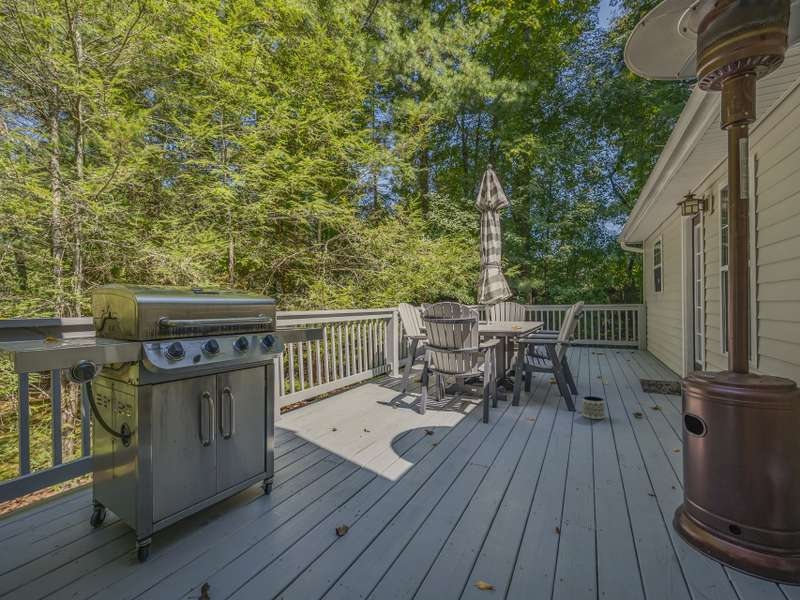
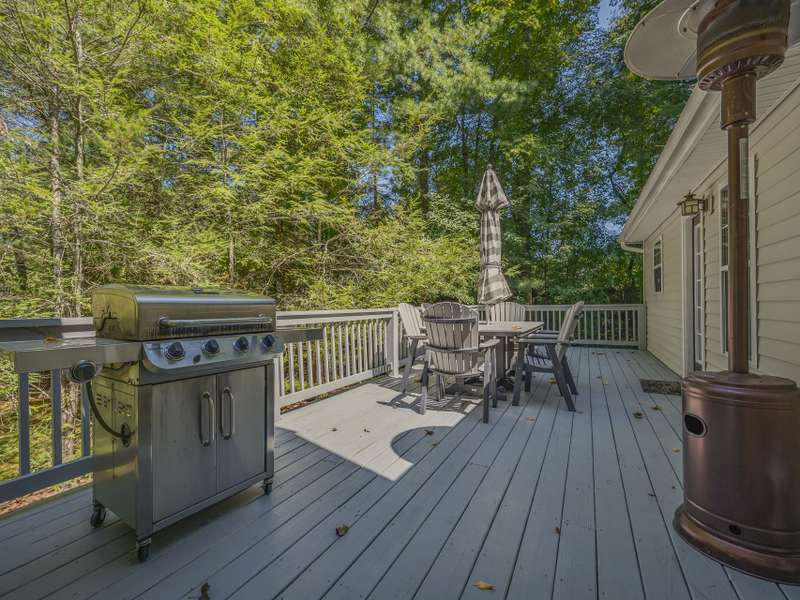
- planter (593, 407)
